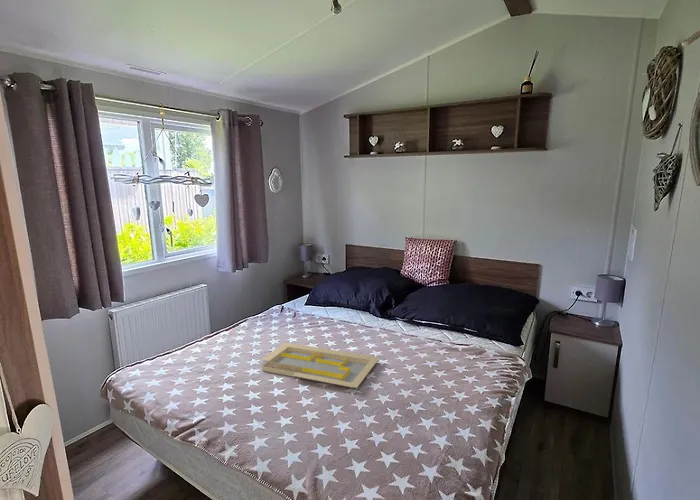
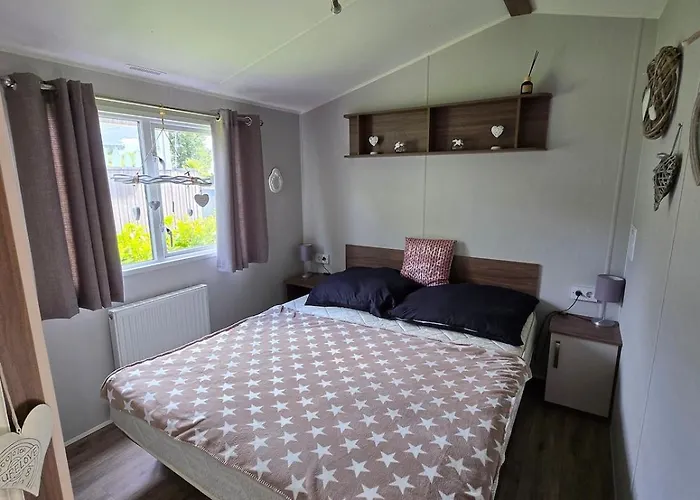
- serving tray (316, 364)
